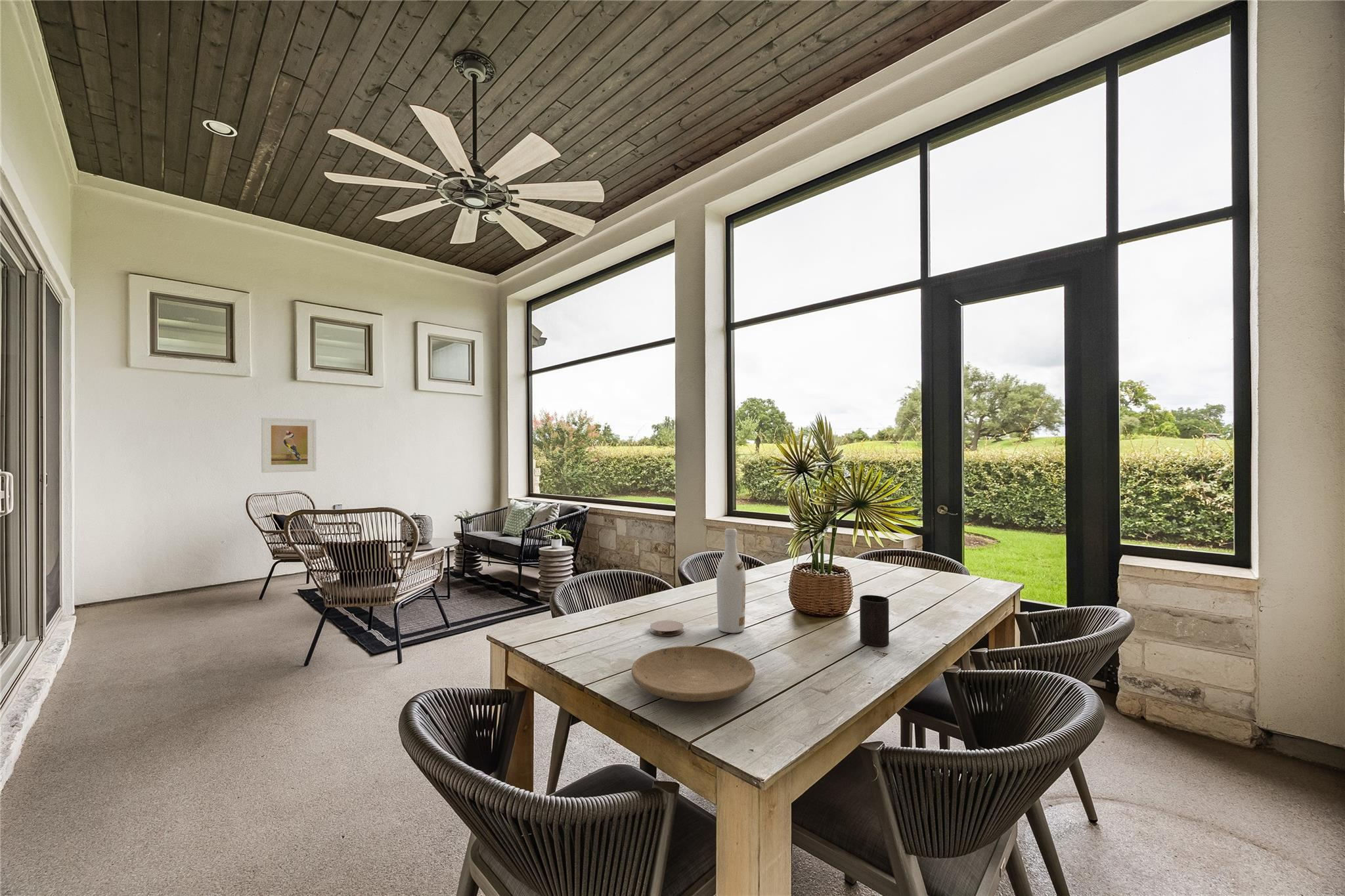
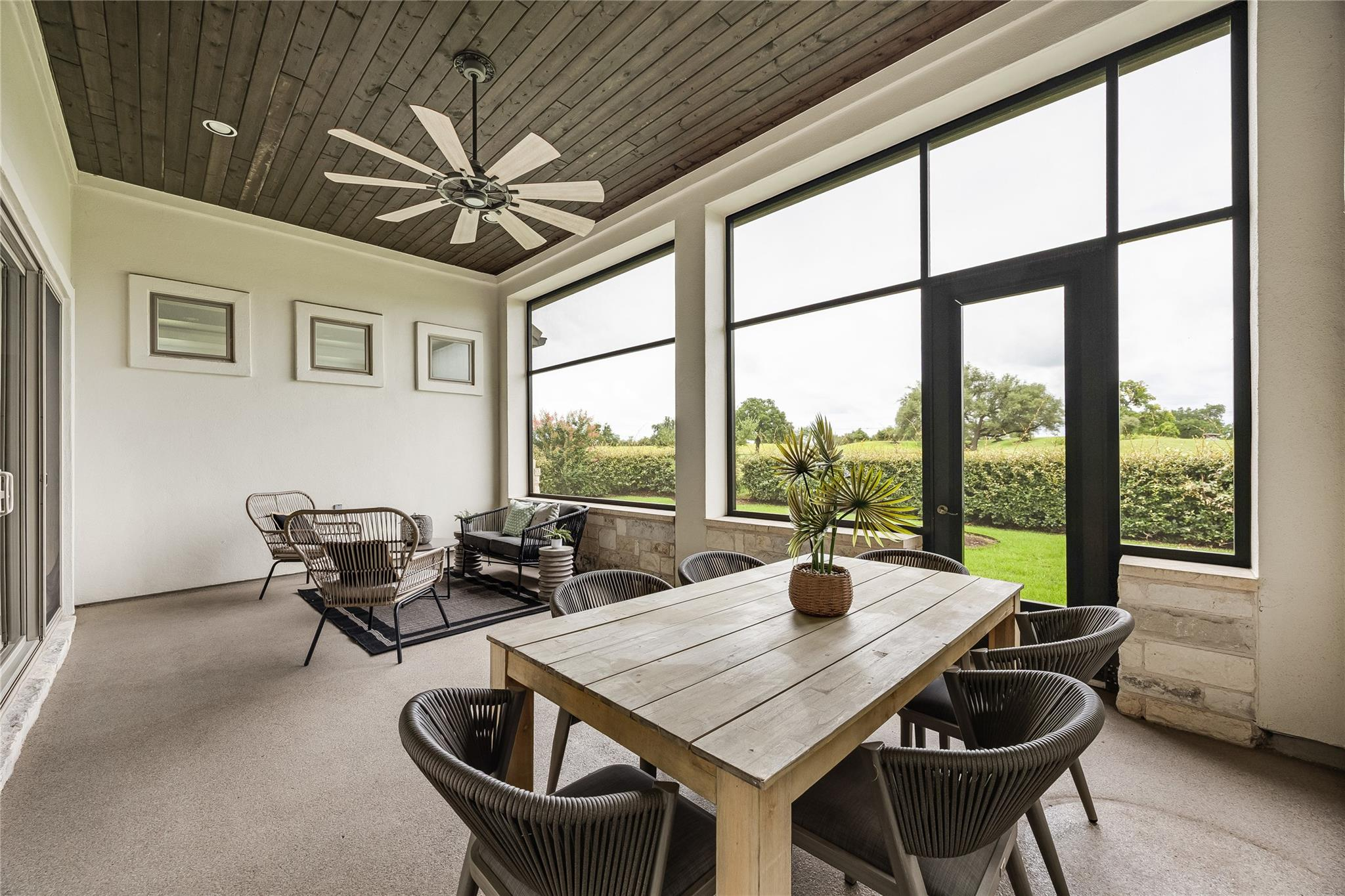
- wine bottle (731, 578)
- cup (874, 620)
- coaster (667, 628)
- plate (693, 677)
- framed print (290, 445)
